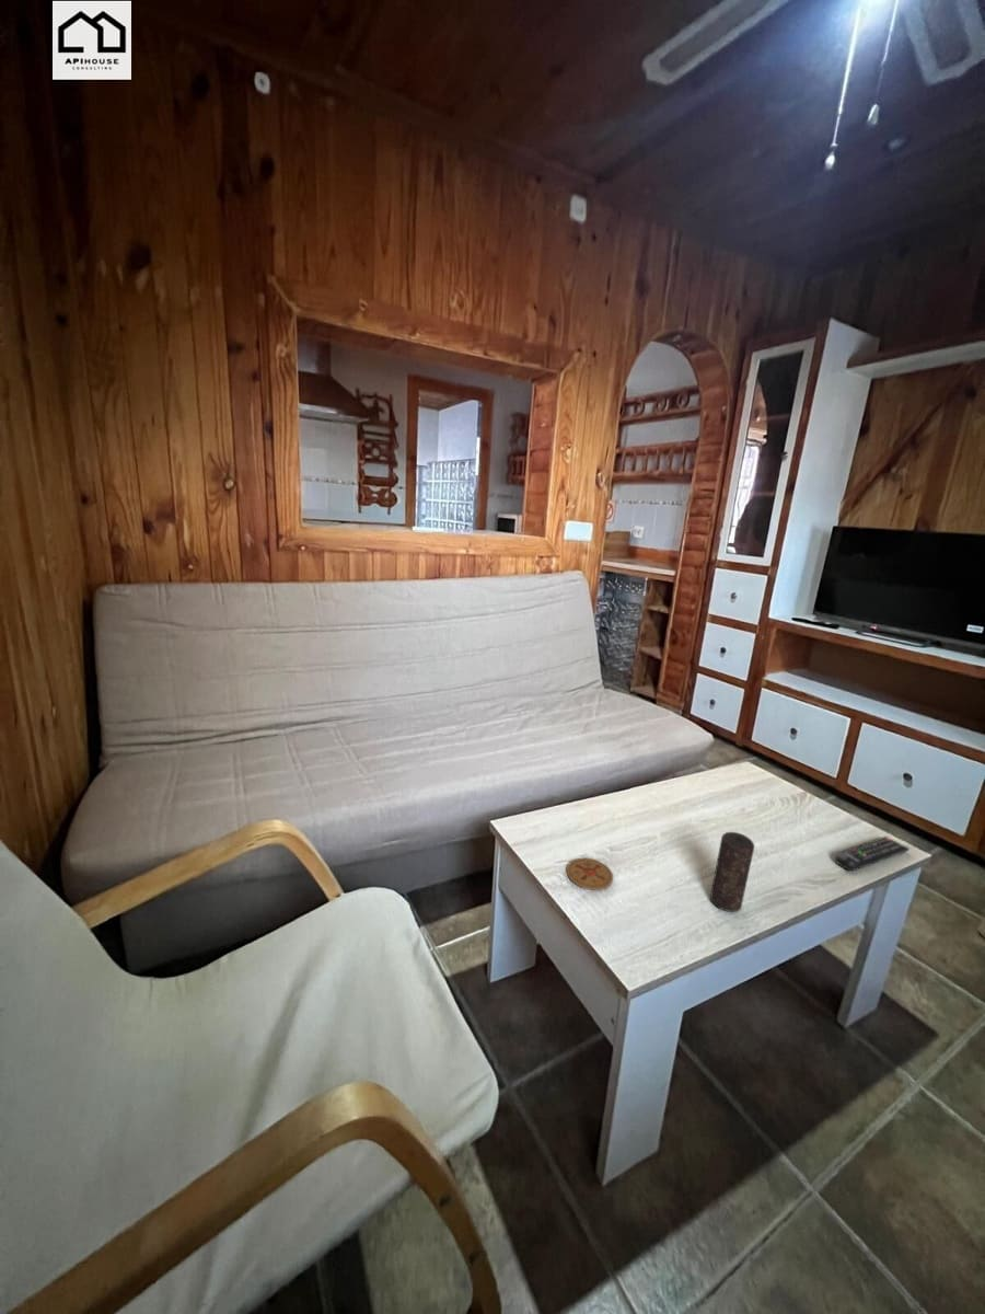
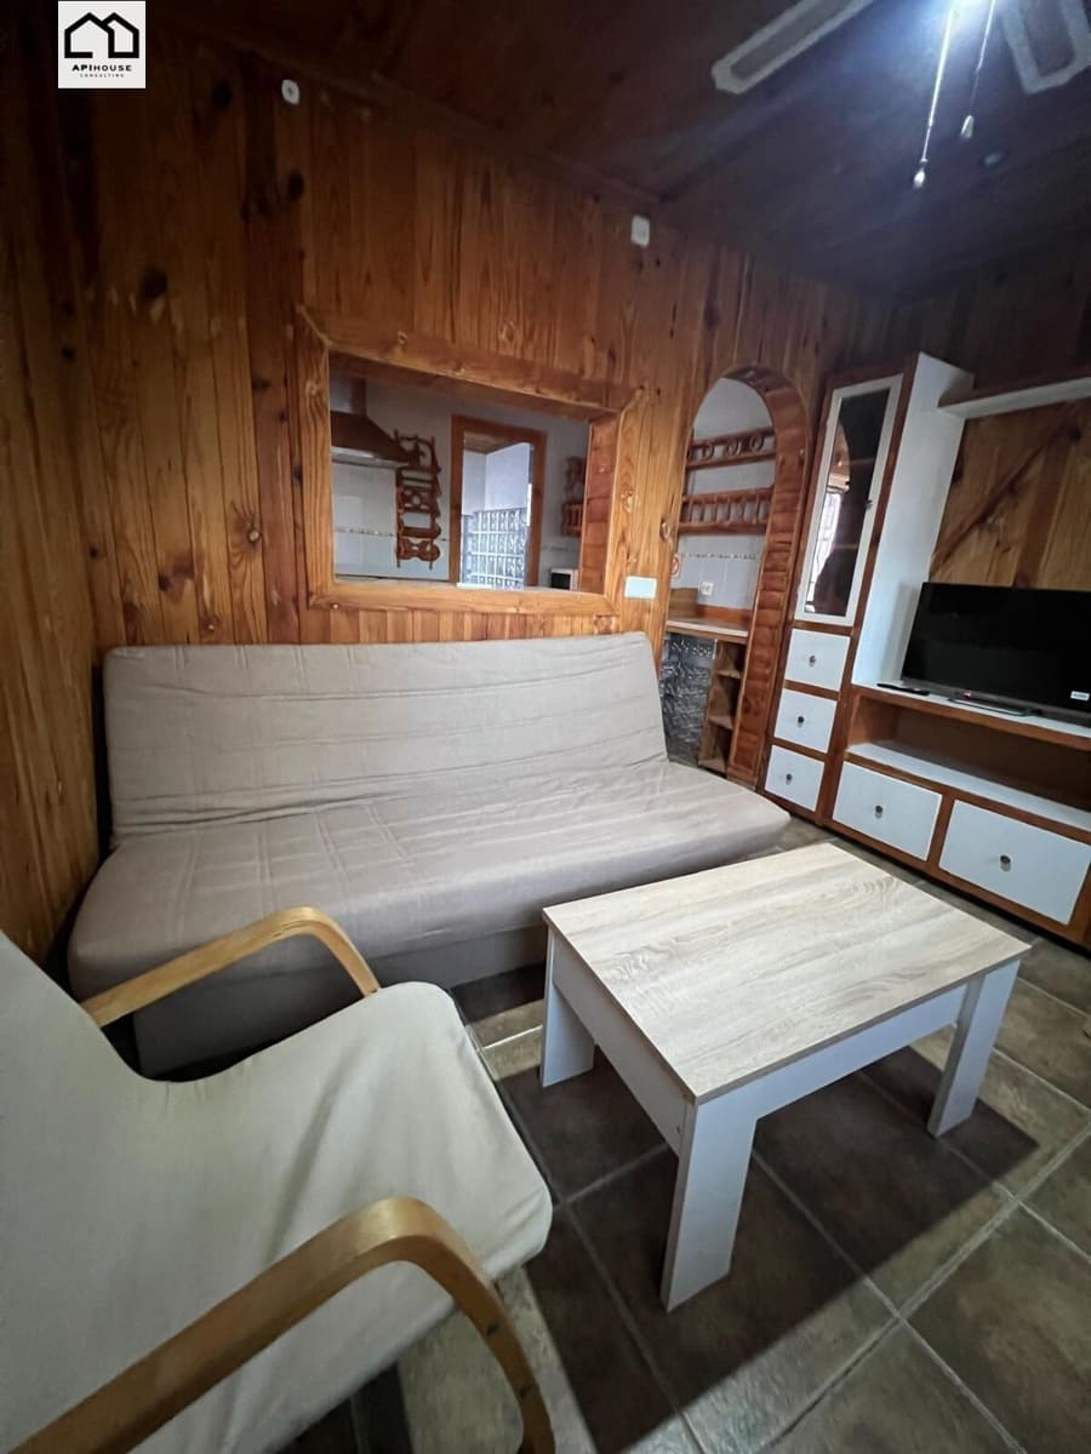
- coaster (589, 873)
- candle (731, 872)
- remote control (872, 853)
